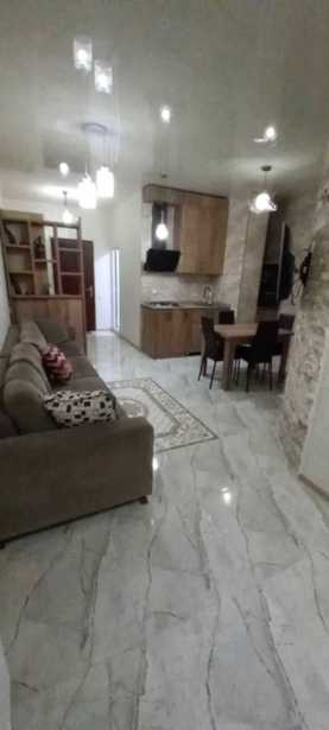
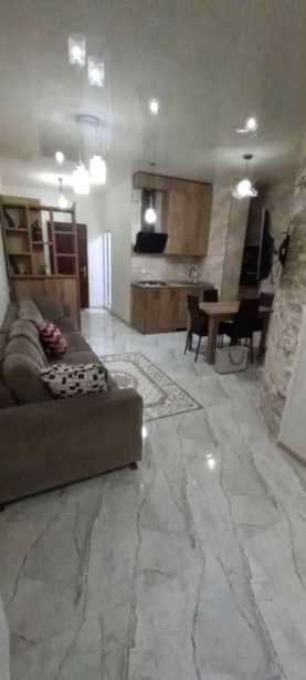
+ storage bin (231, 359)
